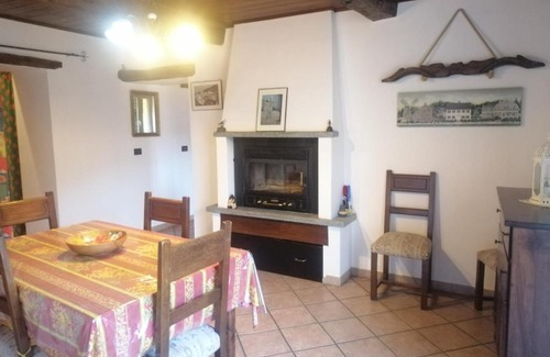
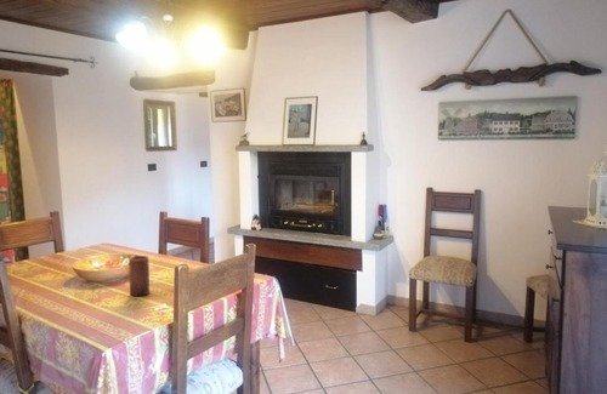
+ candle (138, 275)
